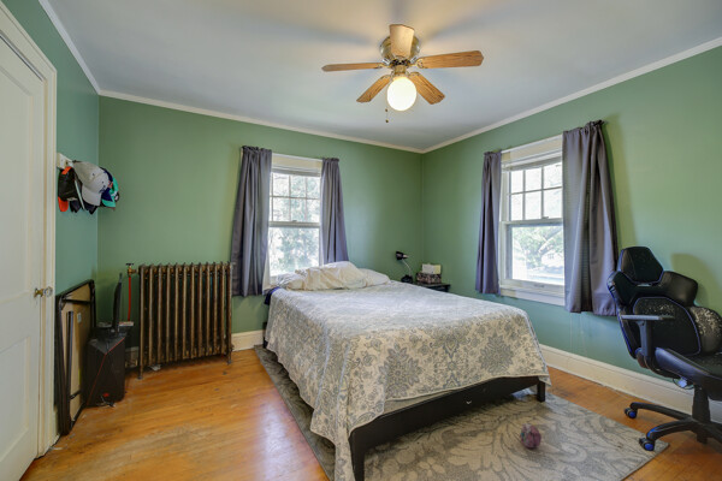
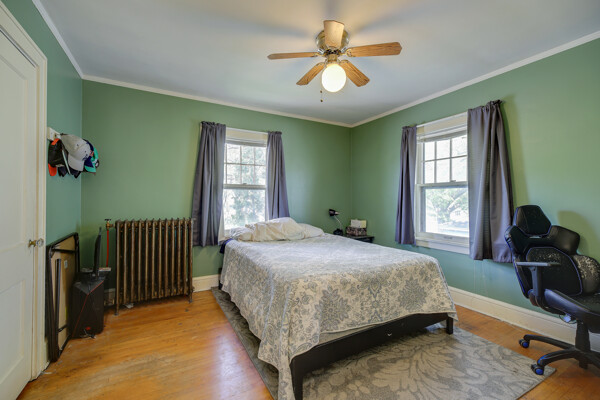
- ball (529, 434)
